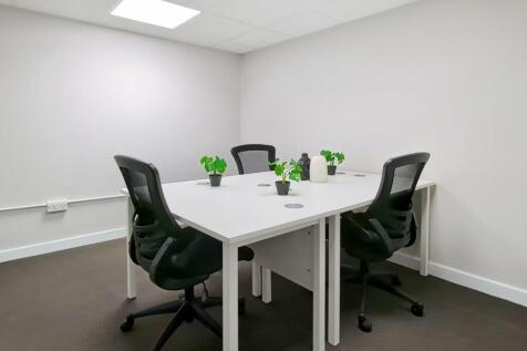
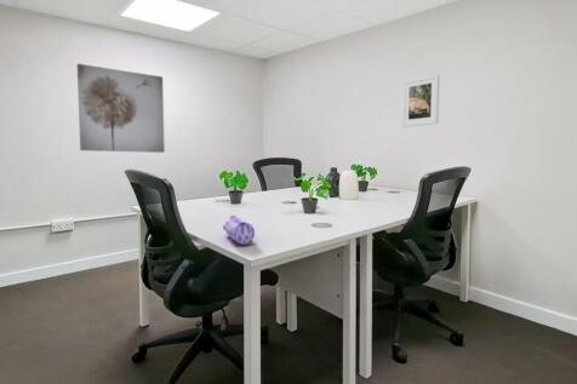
+ wall art (124, 111)
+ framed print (419, 102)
+ pencil case (239, 229)
